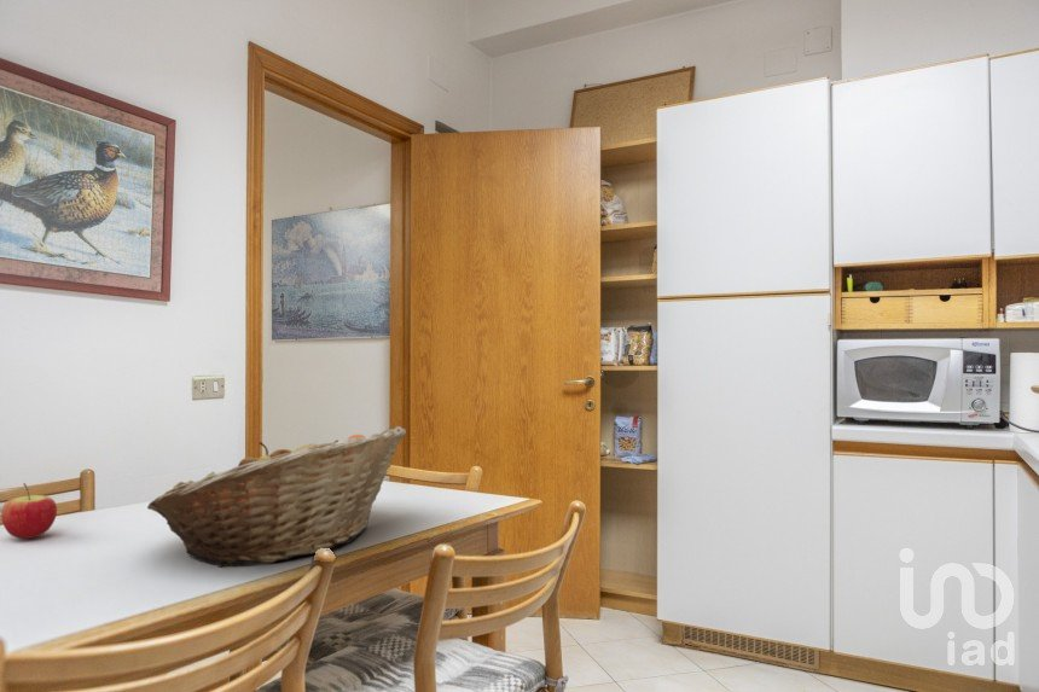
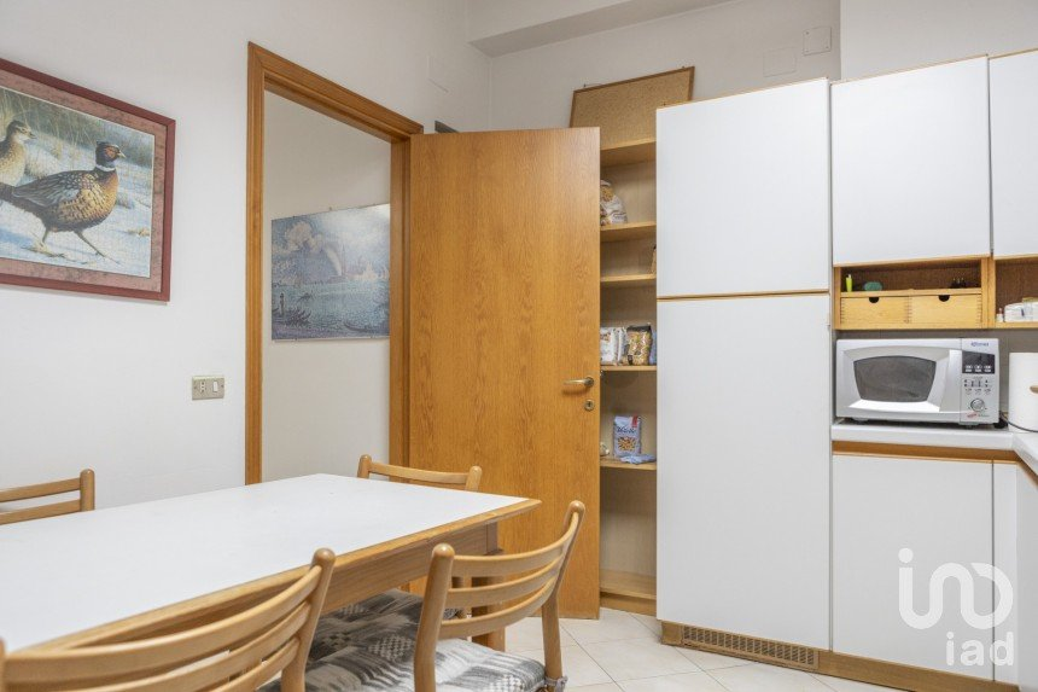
- apple (29, 510)
- fruit basket (291, 484)
